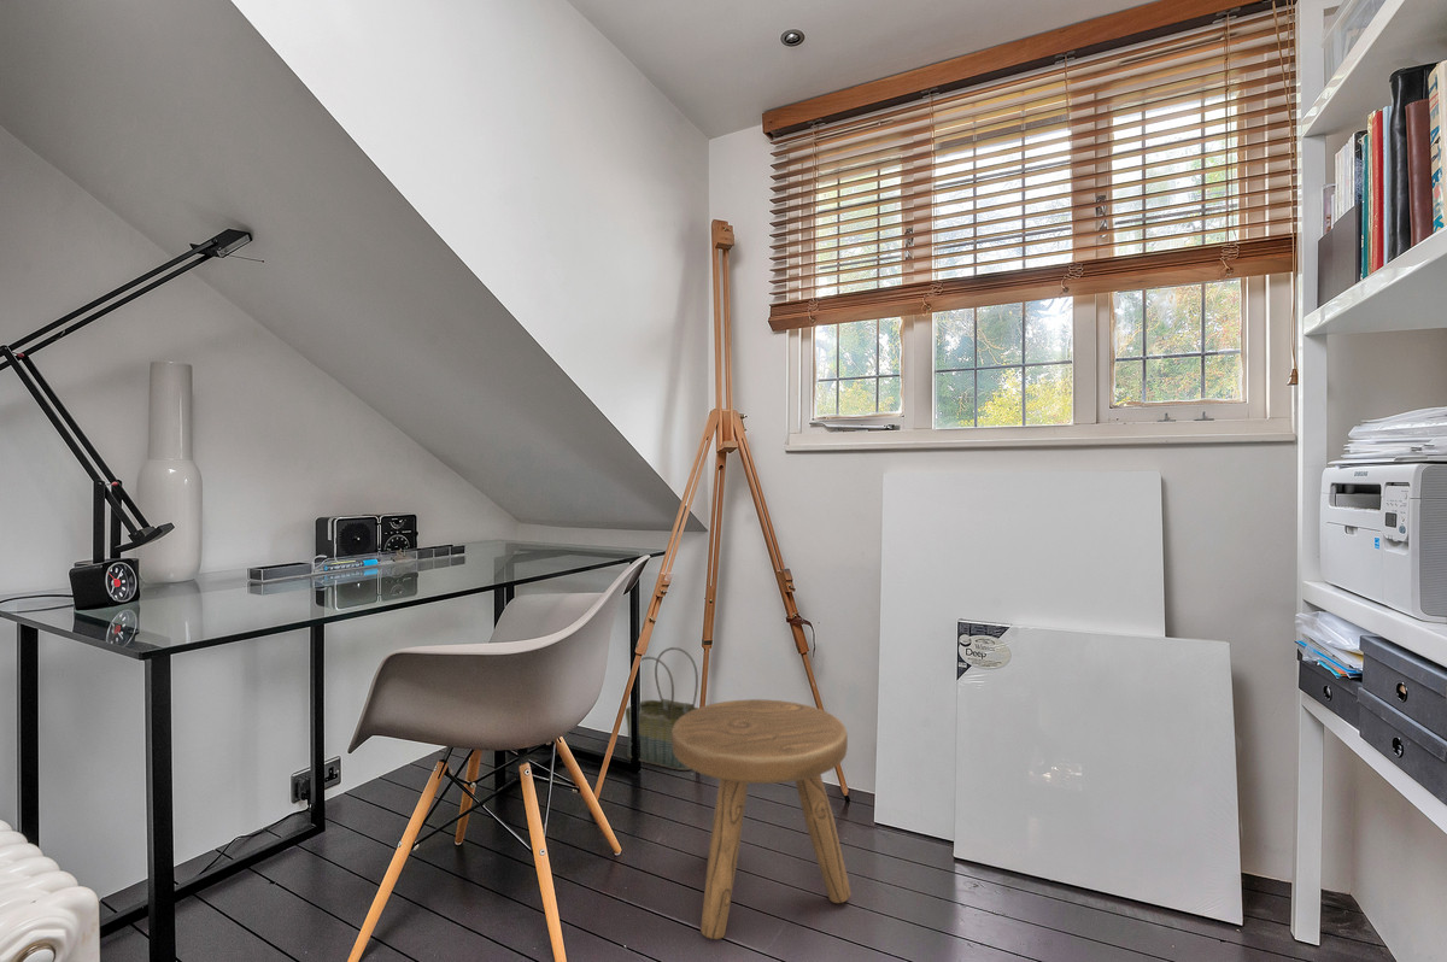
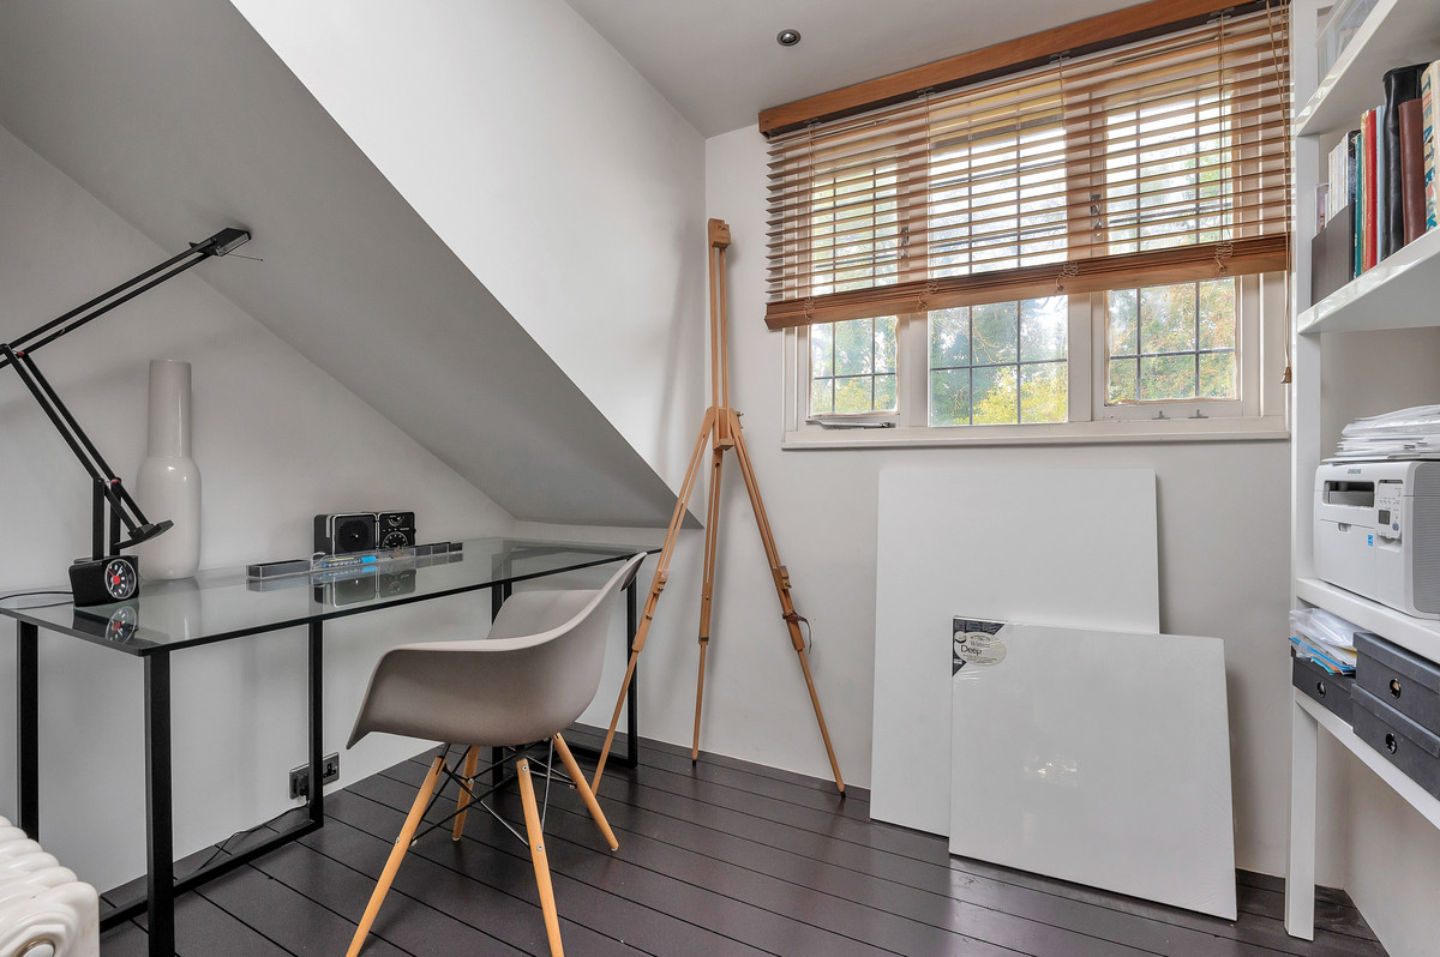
- basket (666, 704)
- stool (744, 808)
